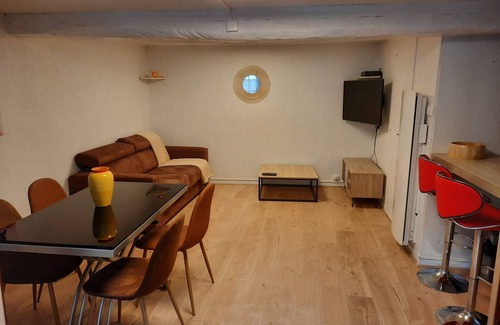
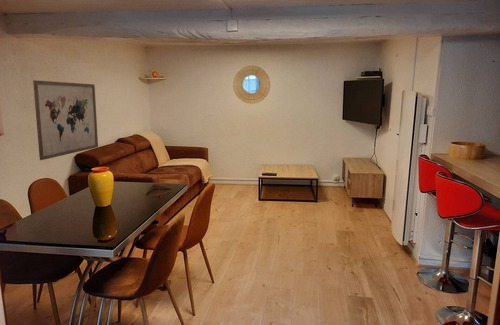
+ wall art (70, 118)
